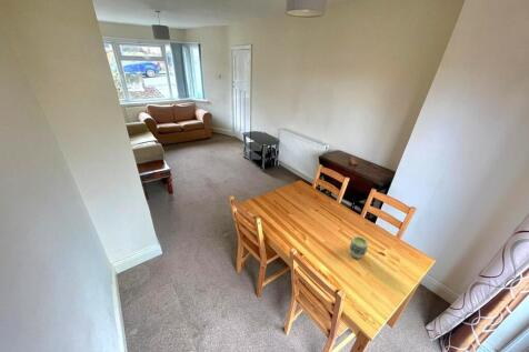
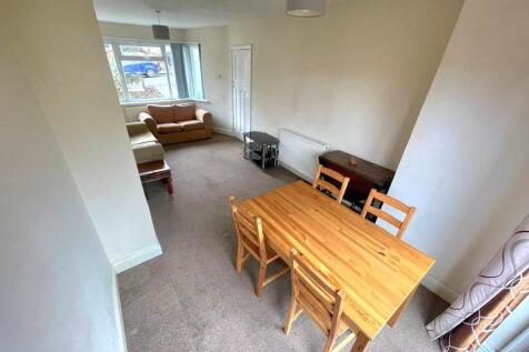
- cup (358, 248)
